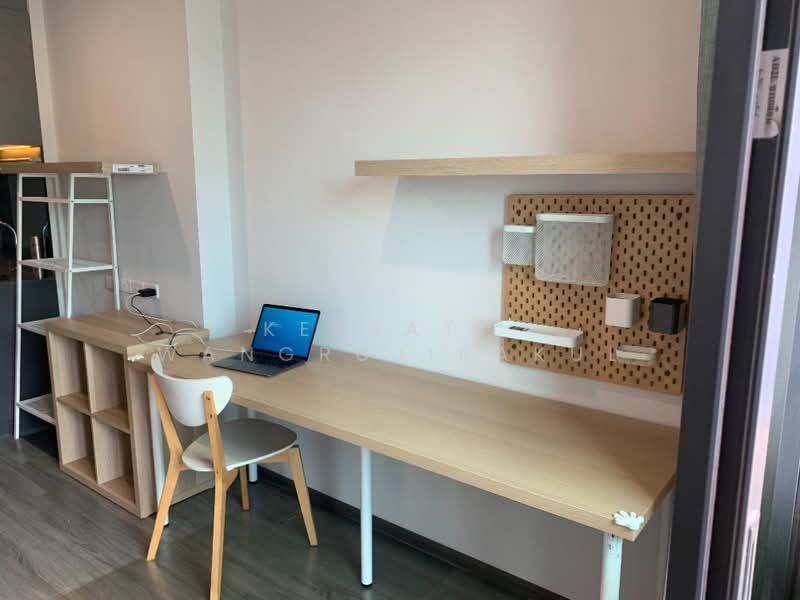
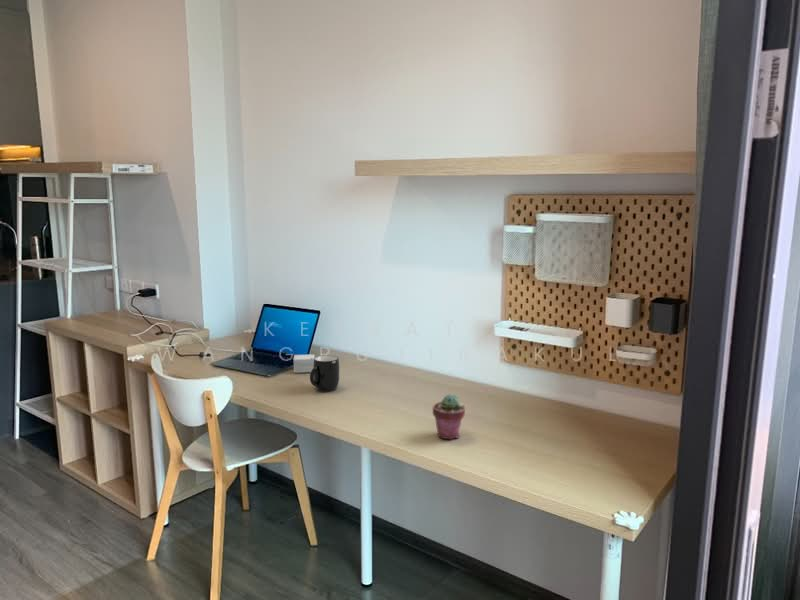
+ potted succulent (448, 415)
+ mug (323, 374)
+ small box (304, 363)
